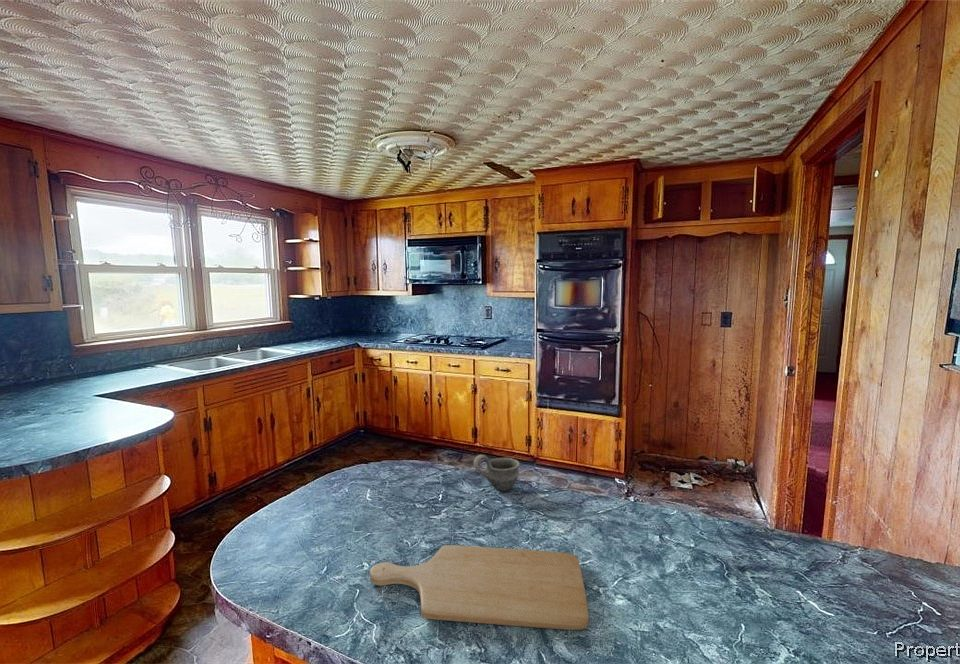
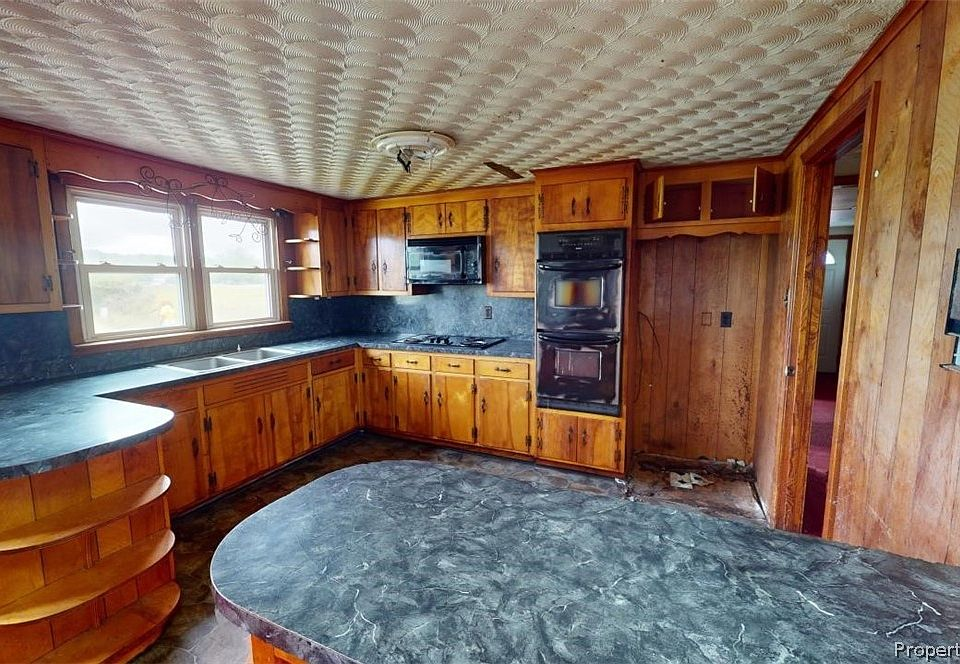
- cup (498, 470)
- chopping board (474, 580)
